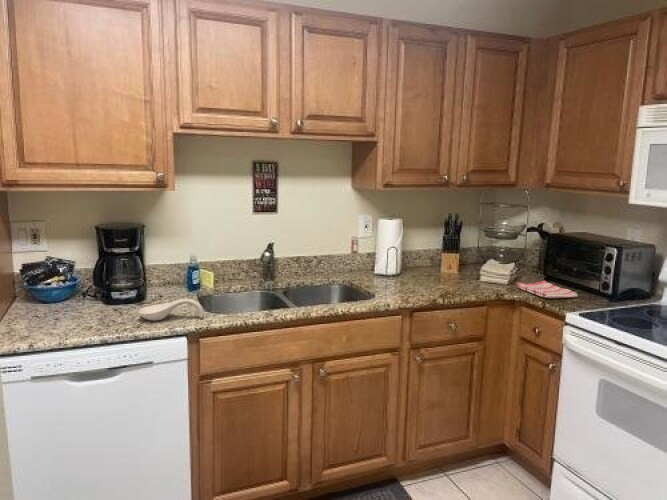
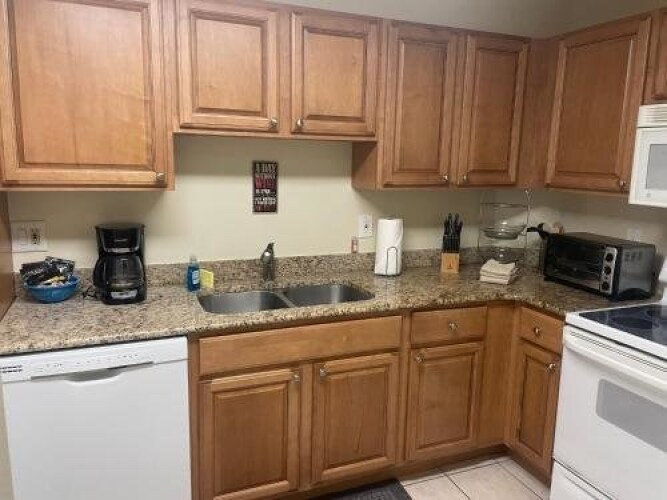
- dish towel (545, 289)
- spoon rest (171, 308)
